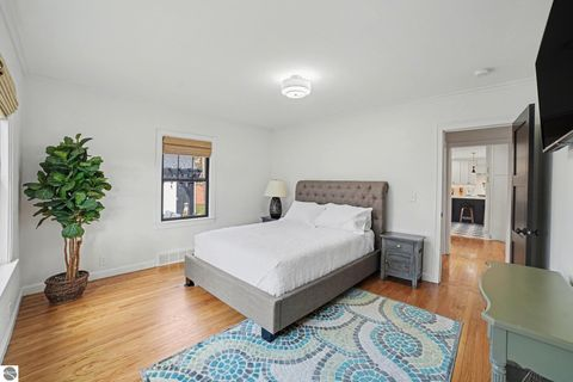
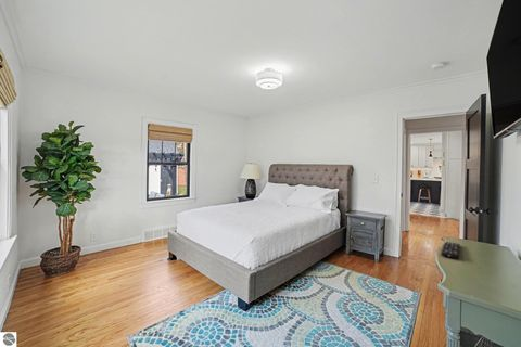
+ remote control (450, 248)
